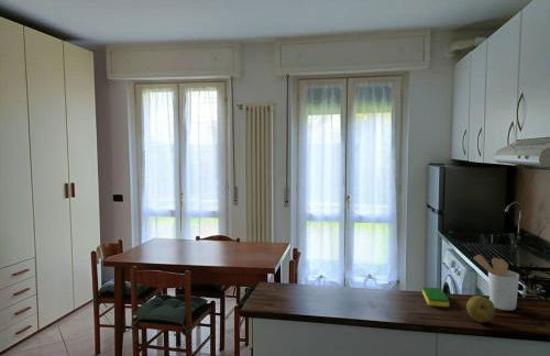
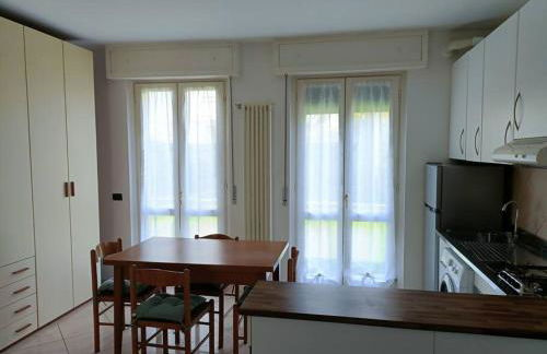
- fruit (480, 309)
- utensil holder (495, 280)
- dish sponge (435, 296)
